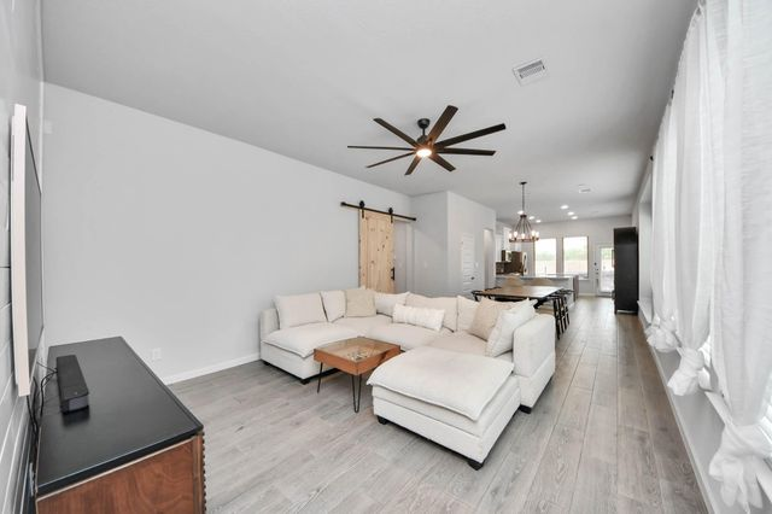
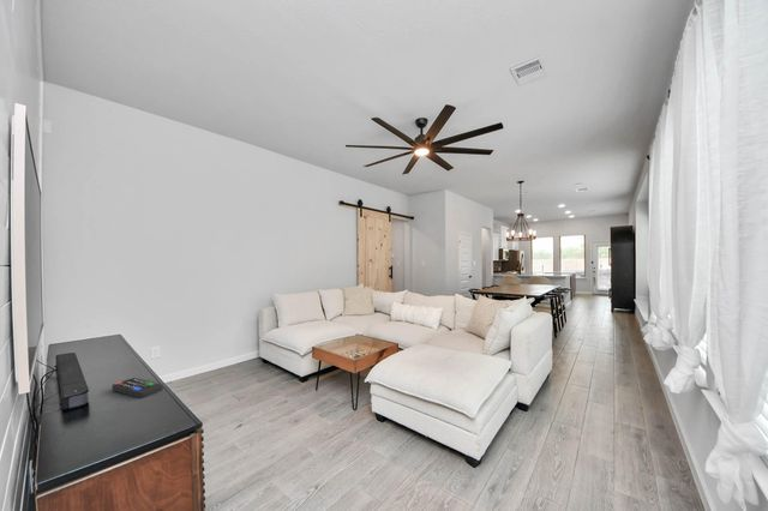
+ remote control (137, 386)
